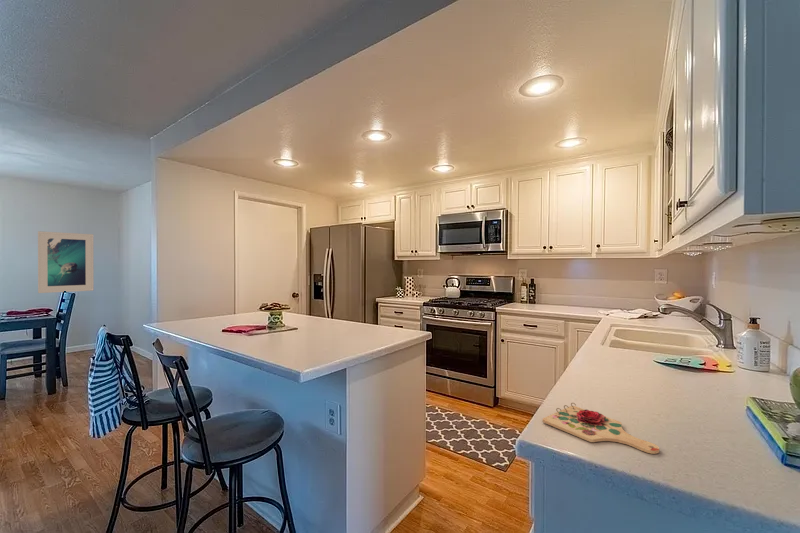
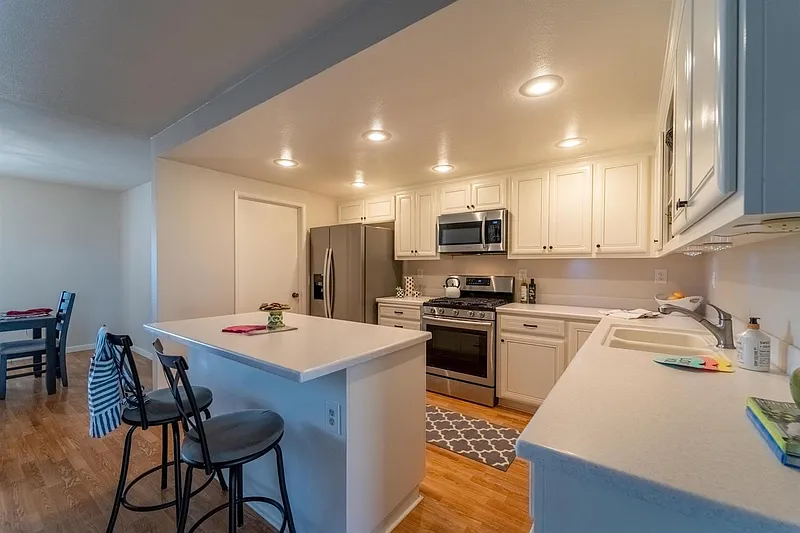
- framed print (67, 262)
- cutting board (602, 426)
